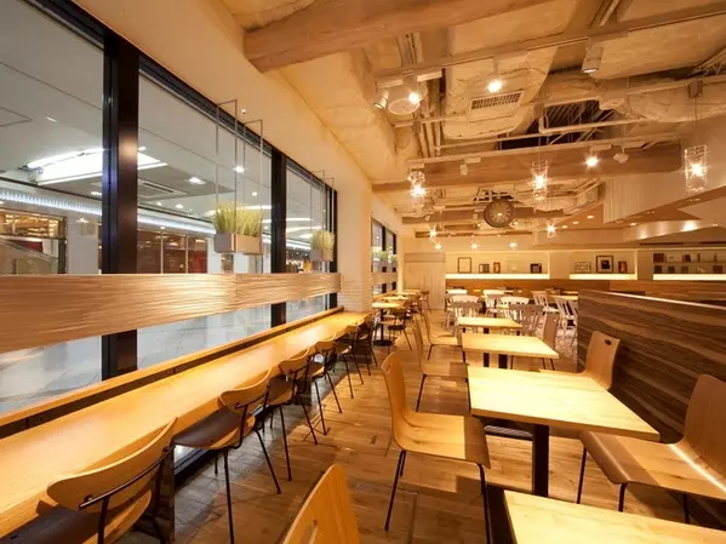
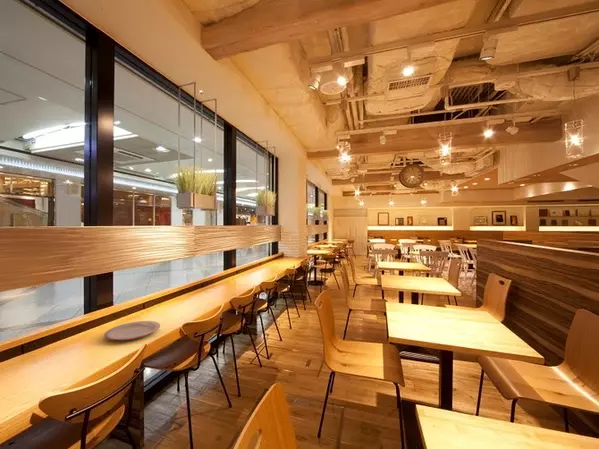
+ plate (133, 331)
